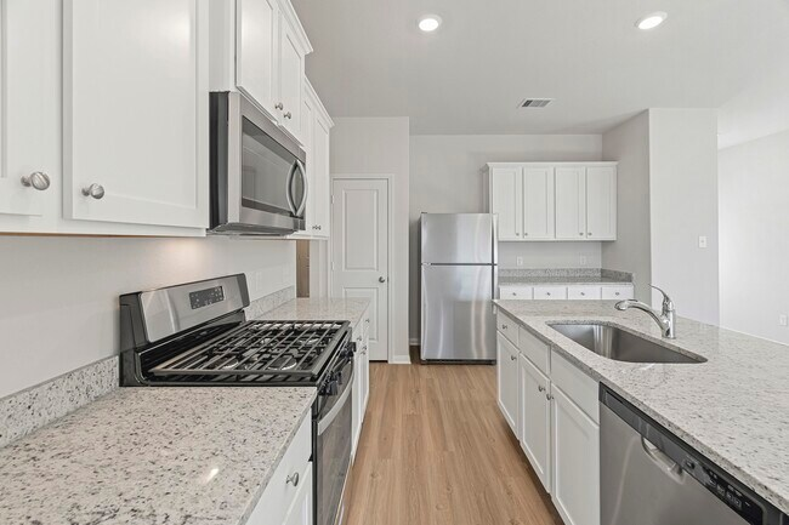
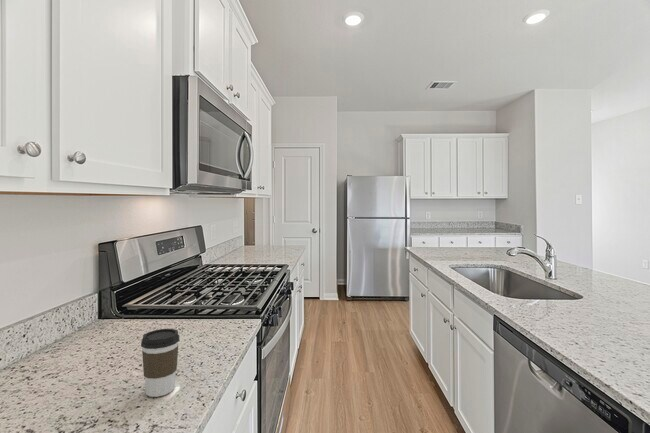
+ coffee cup (160, 361)
